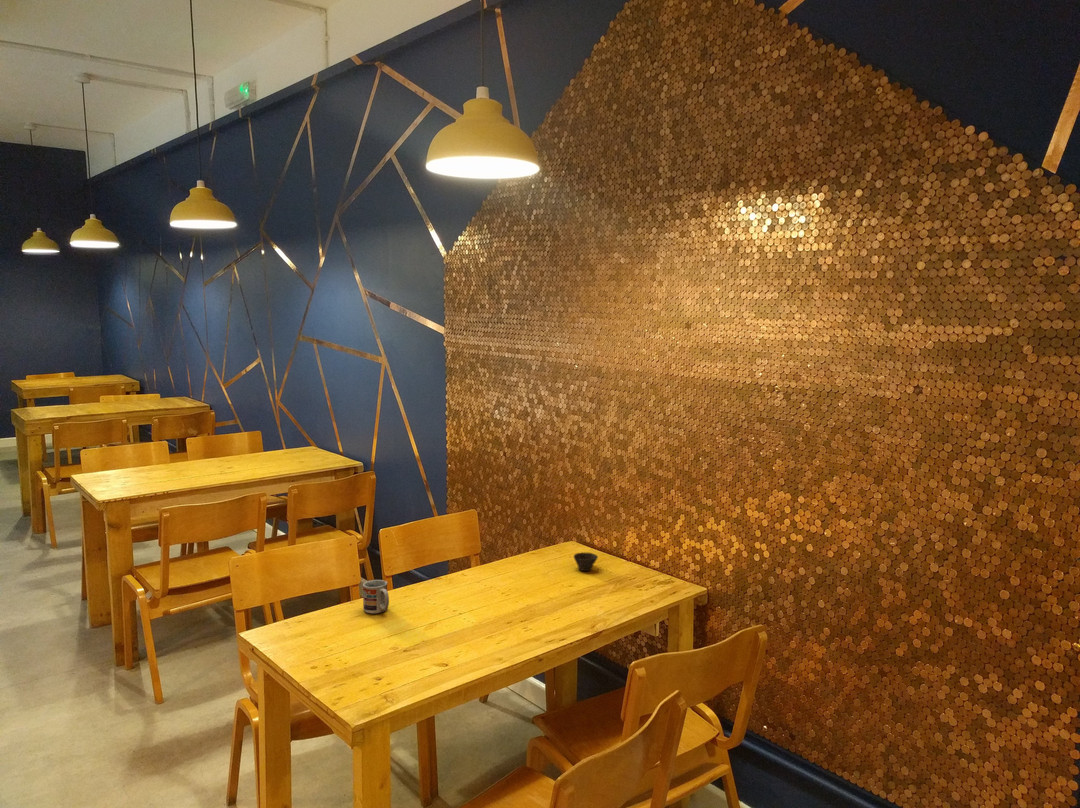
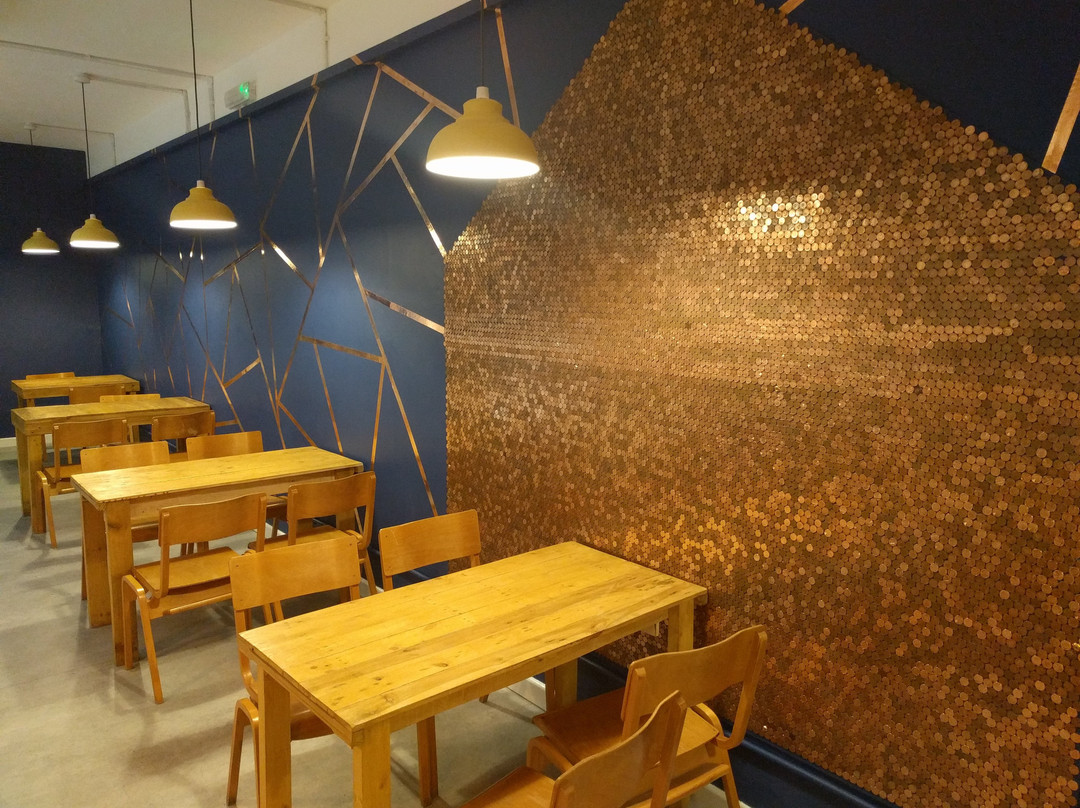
- cup (586, 562)
- cup (378, 597)
